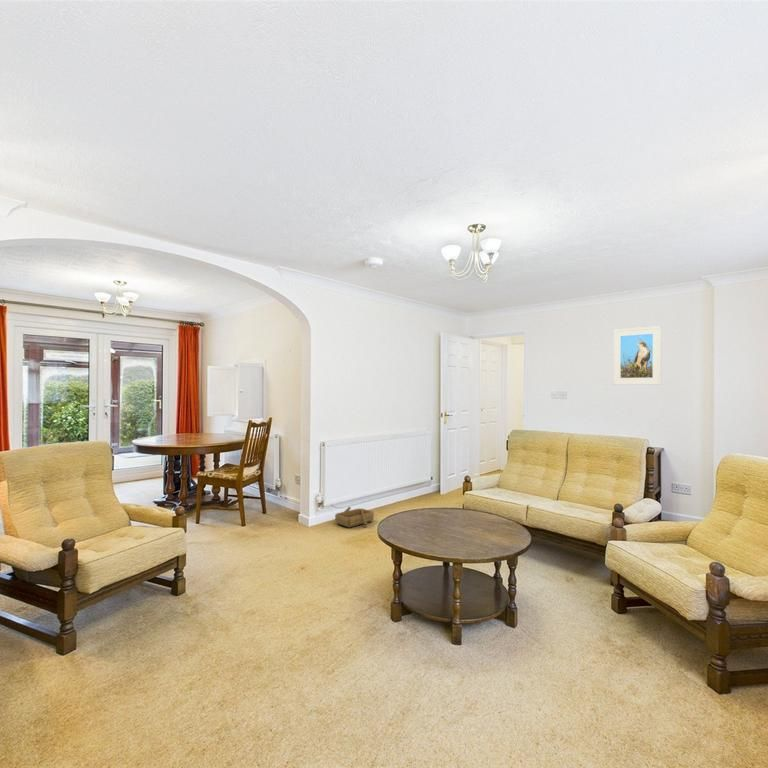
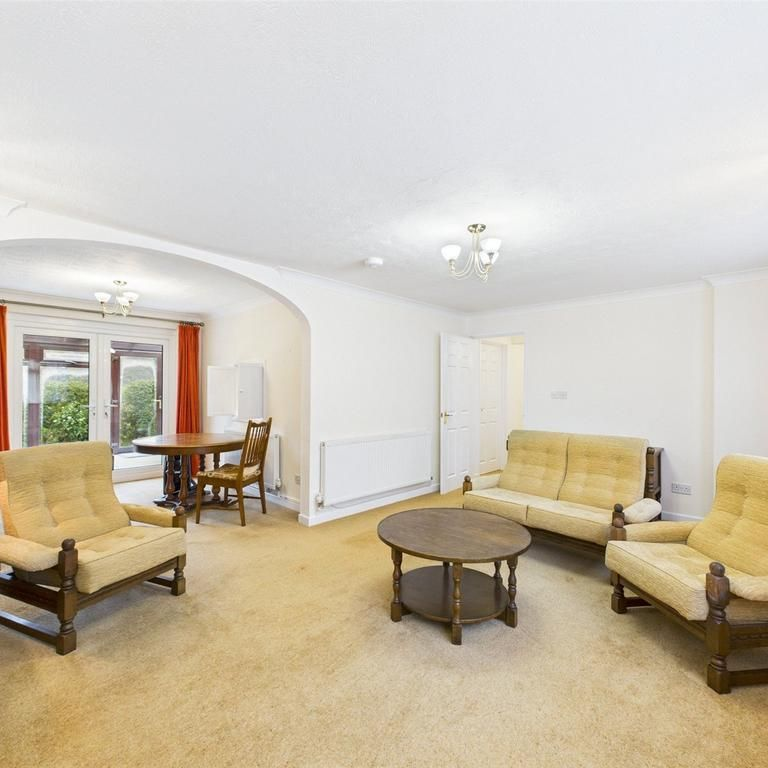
- wooden boat (354, 514)
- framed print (636, 356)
